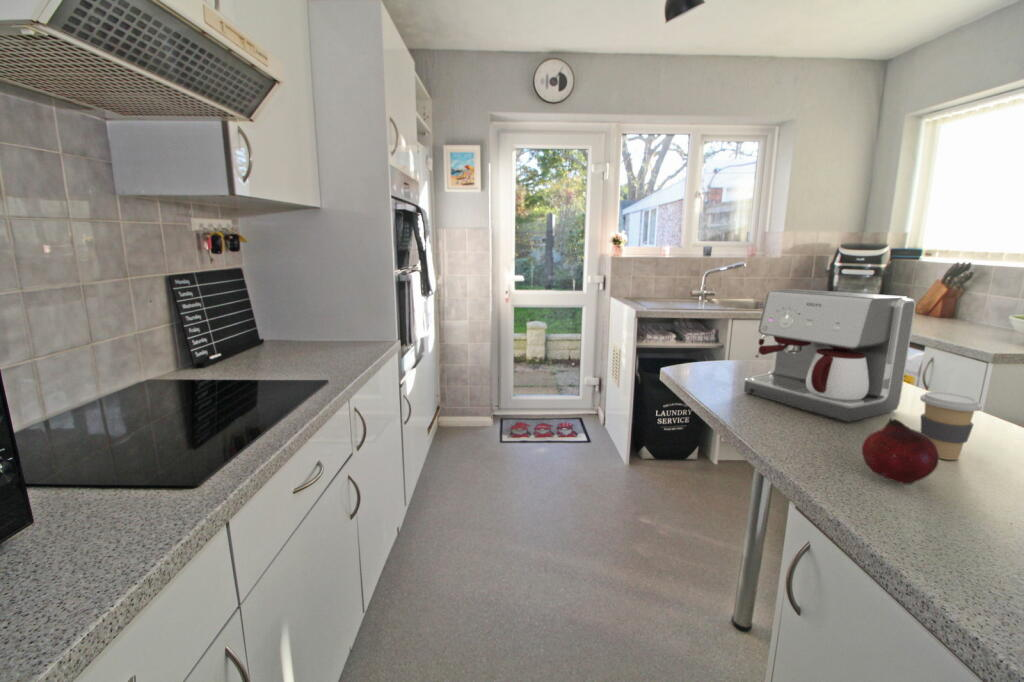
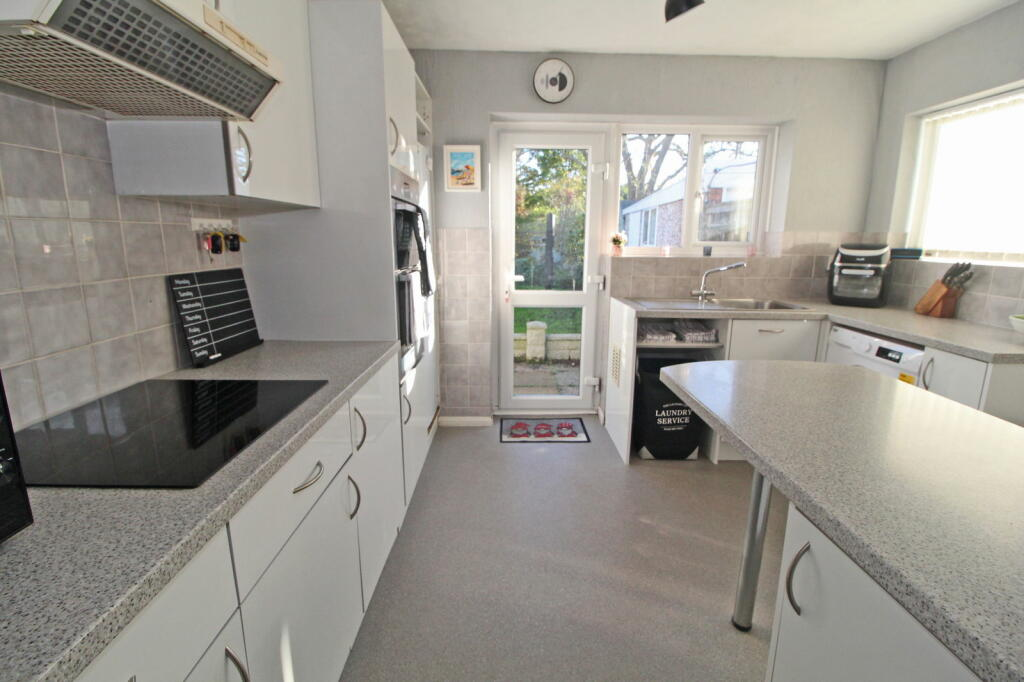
- coffee maker (822, 347)
- fruit (899, 451)
- coffee cup (945, 426)
